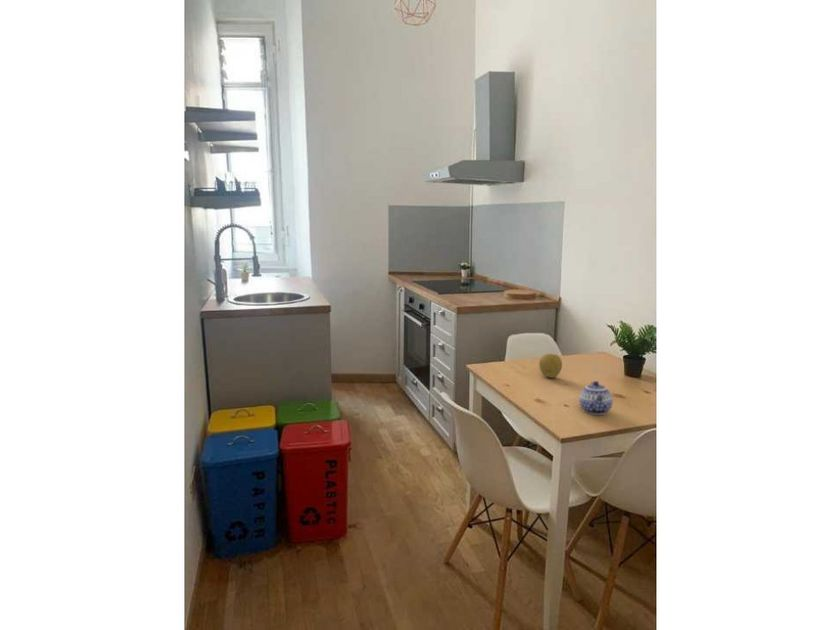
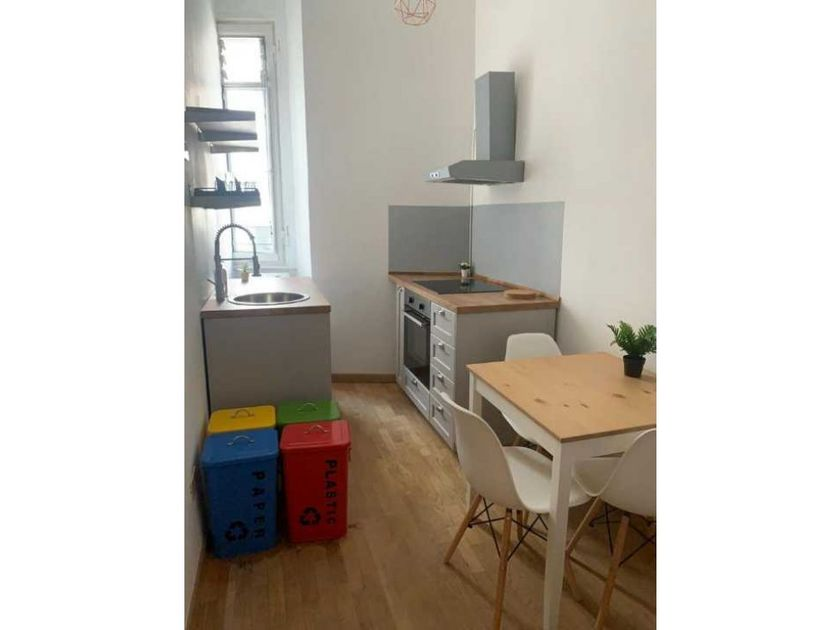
- fruit (550, 365)
- teapot (595, 396)
